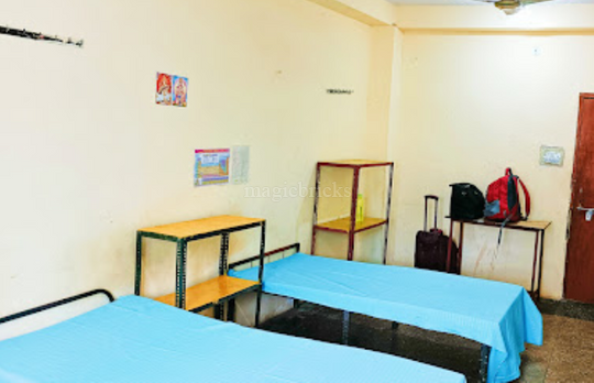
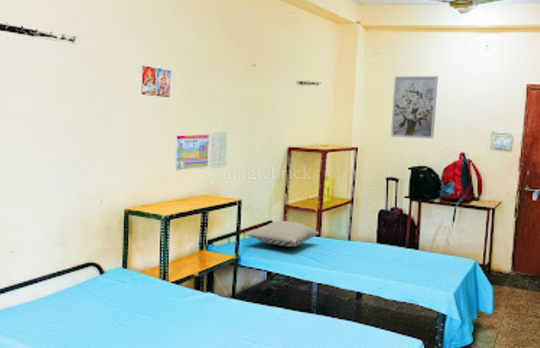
+ pillow (282, 234)
+ wall art (413, 107)
